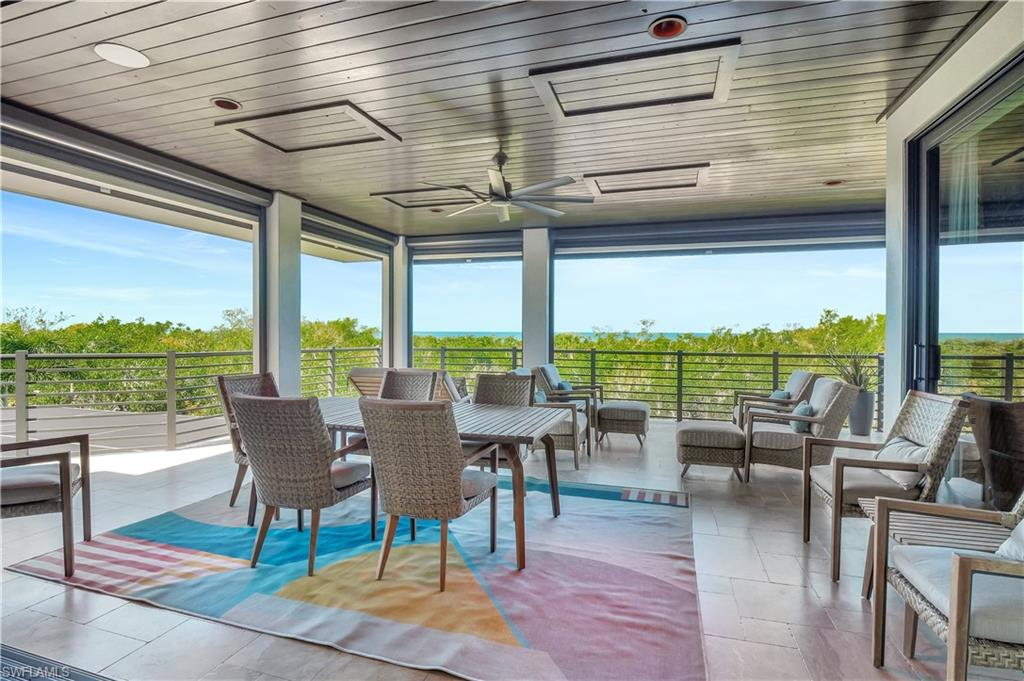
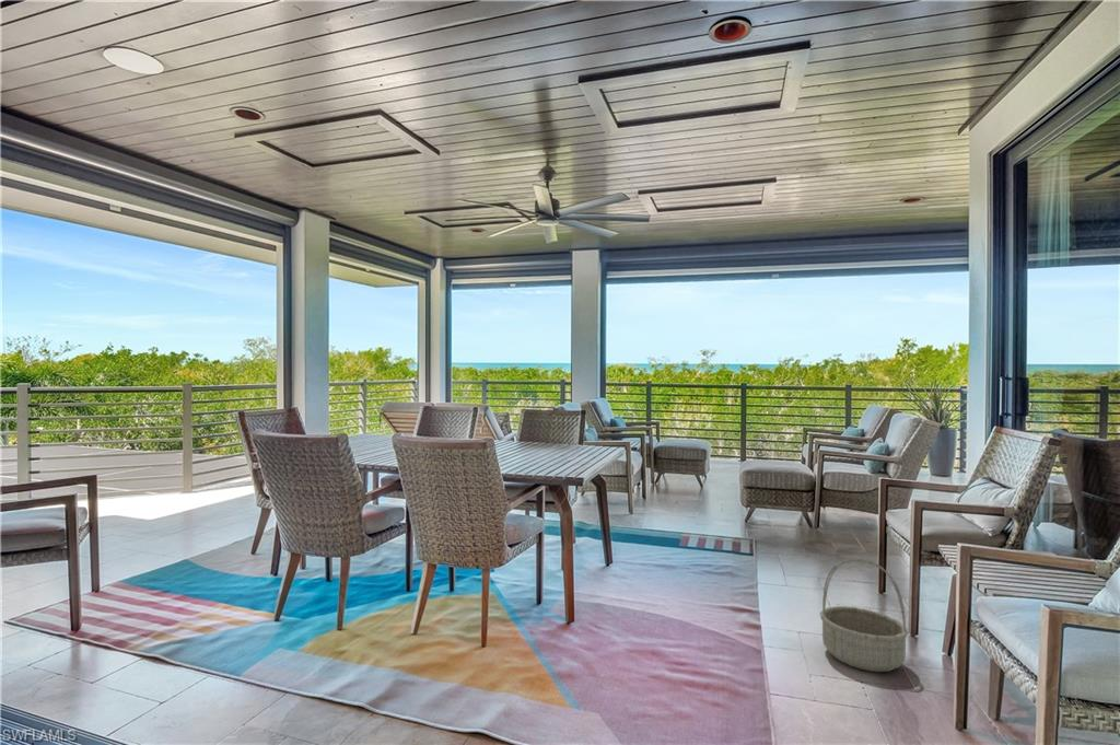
+ basket (862, 608)
